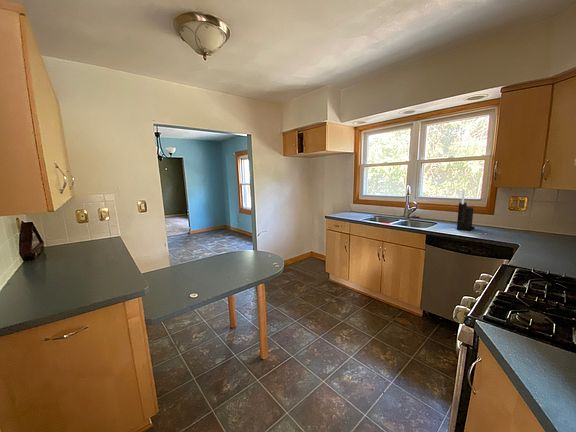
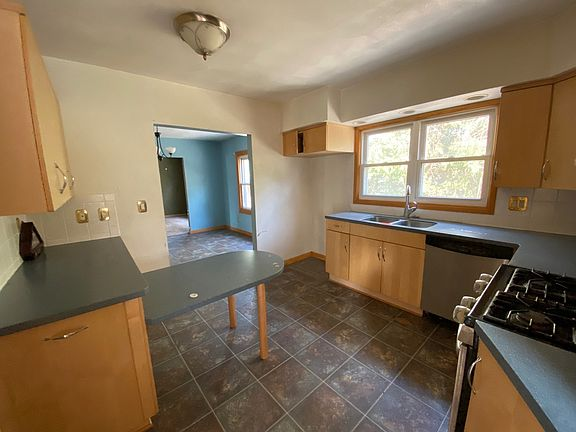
- knife block (467, 209)
